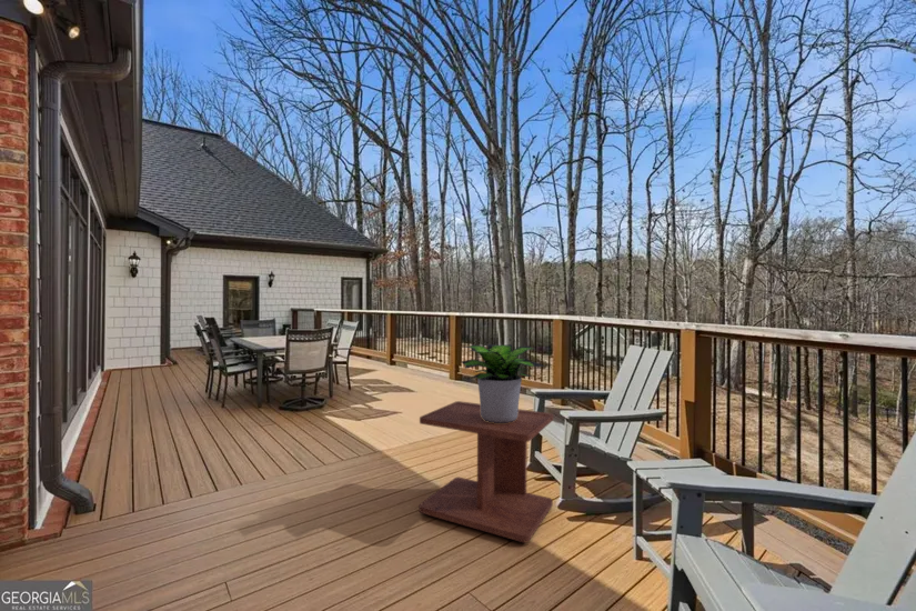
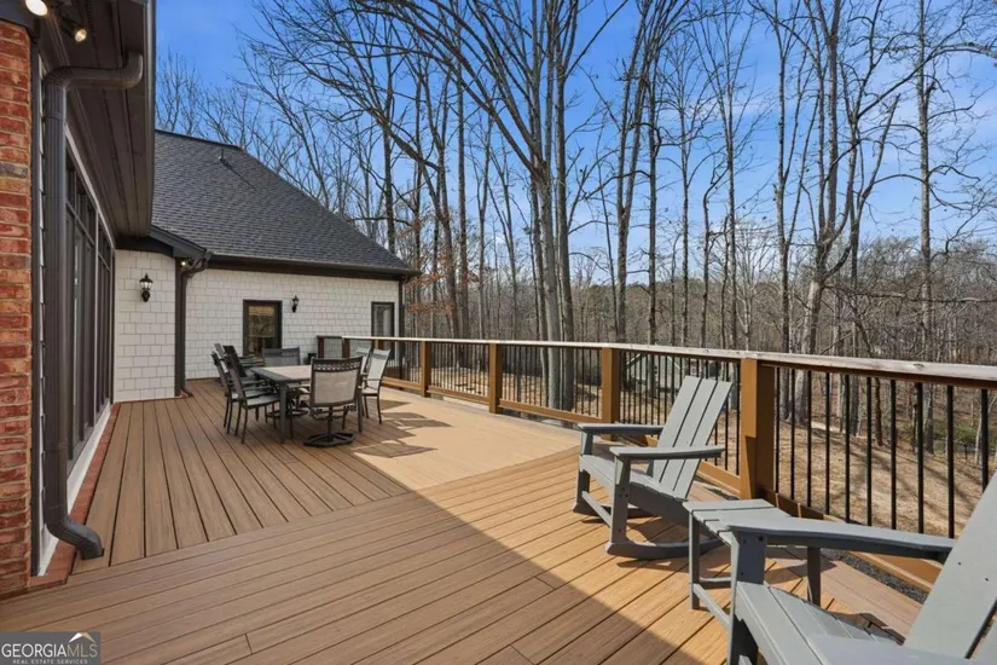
- side table (486, 463)
- potted plant (504, 382)
